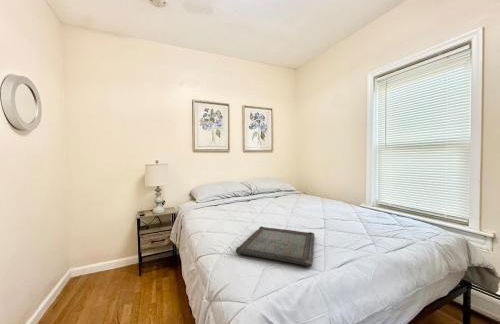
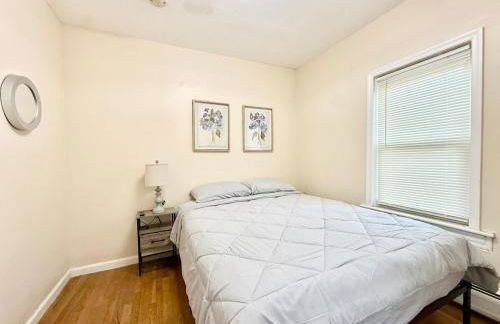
- serving tray (280, 241)
